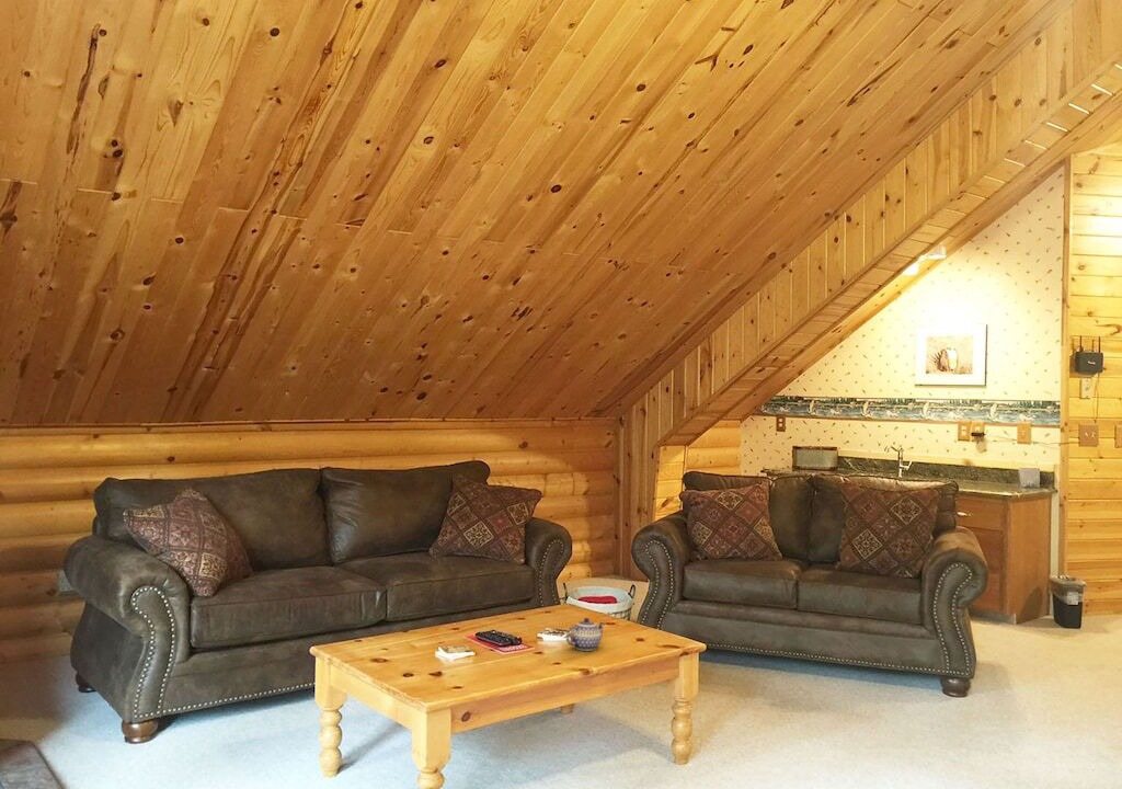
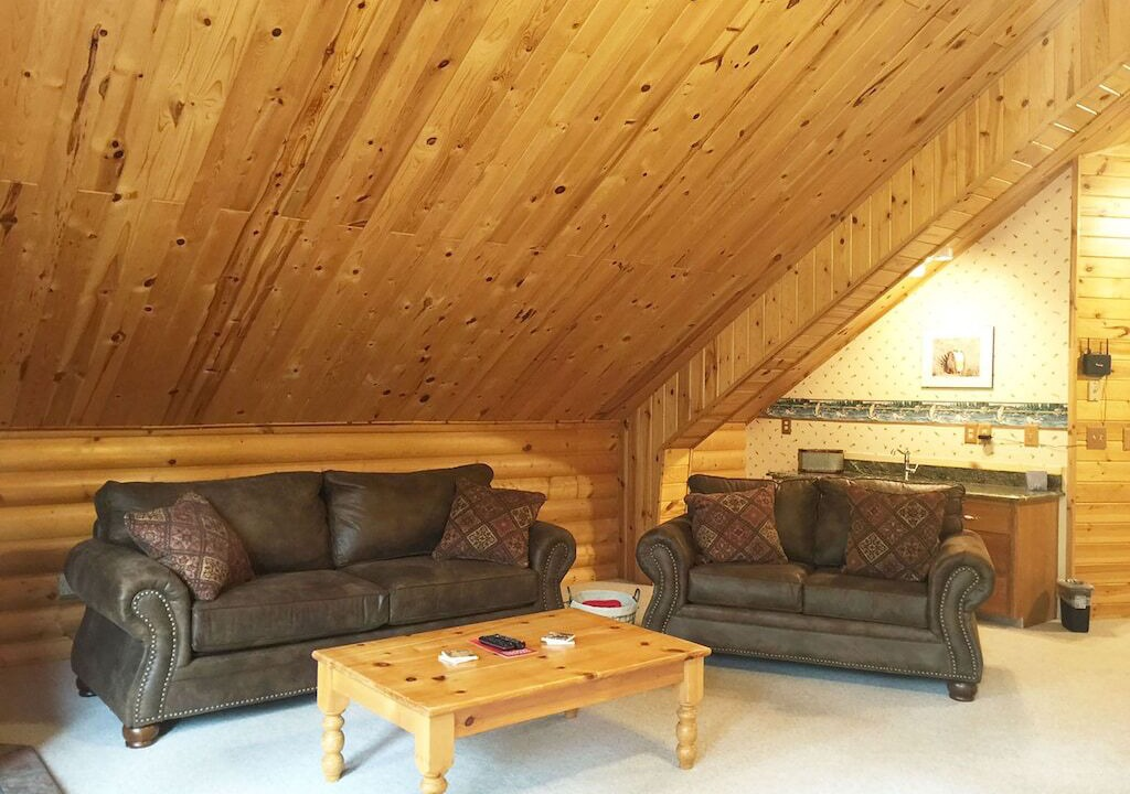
- teapot (585, 632)
